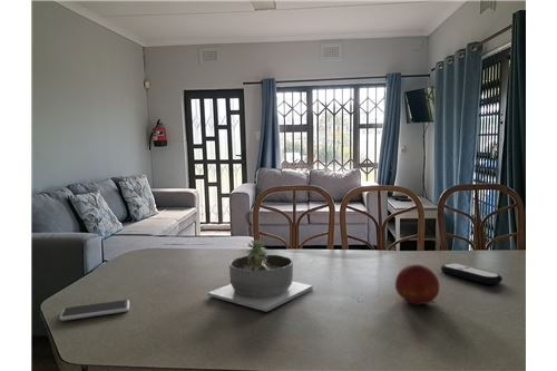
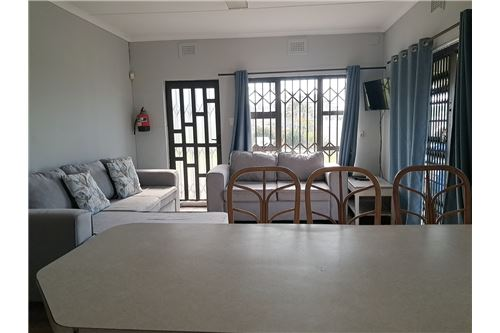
- succulent planter (261, 265)
- smartphone (96, 309)
- fruit (417, 283)
- remote control (470, 272)
